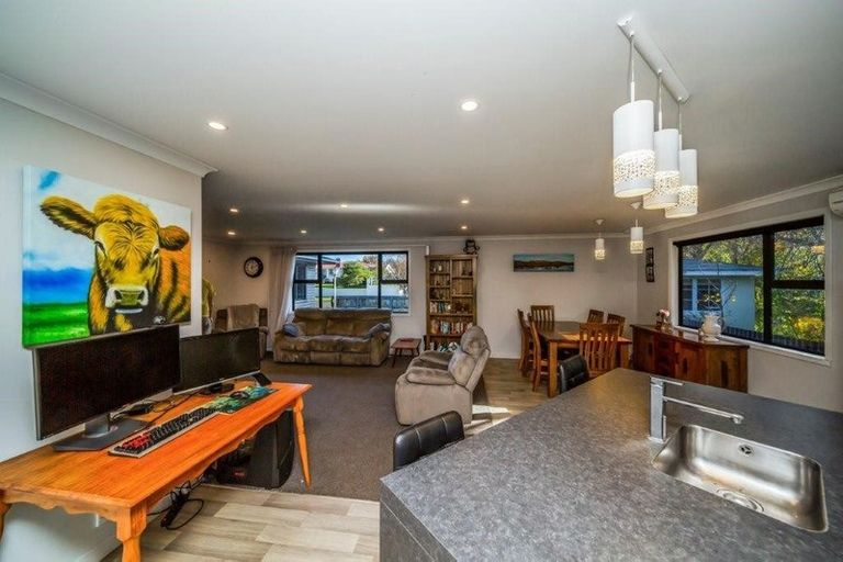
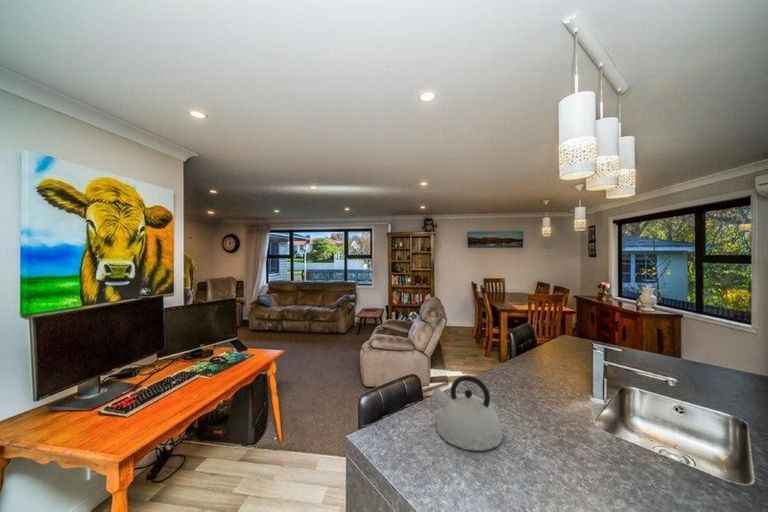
+ kettle (465, 402)
